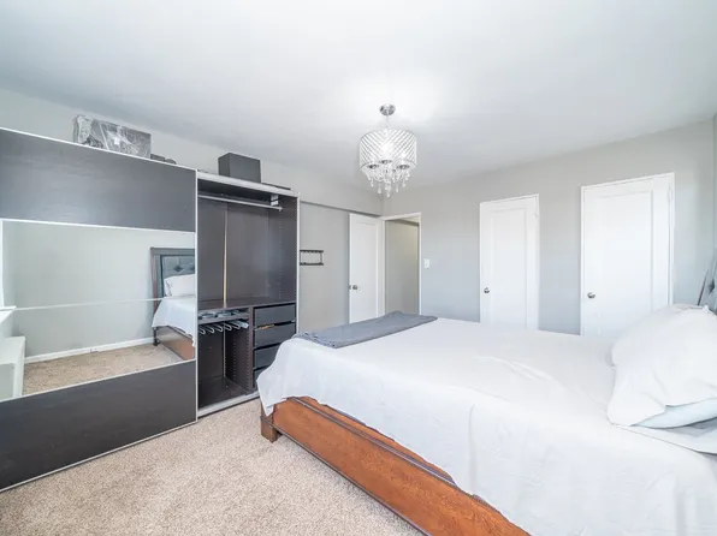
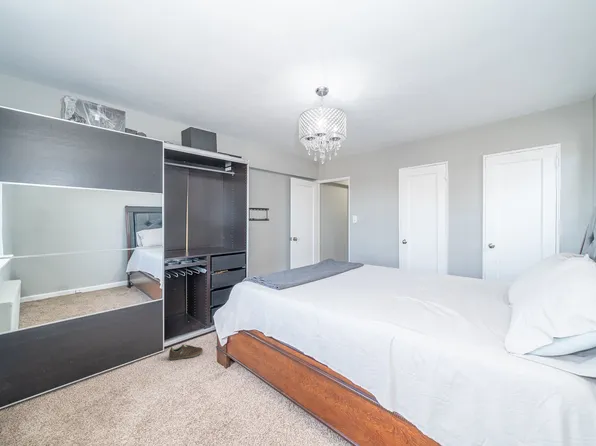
+ sneaker (186, 350)
